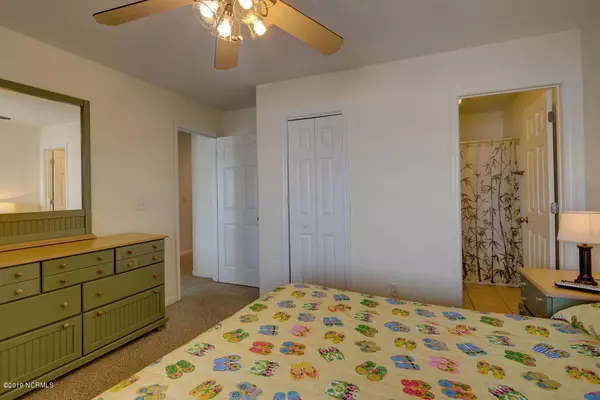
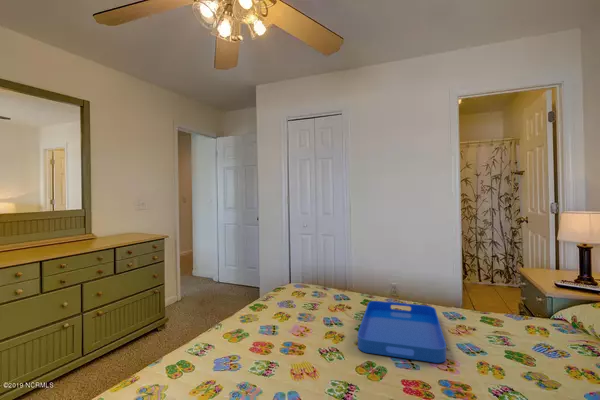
+ serving tray (400, 325)
